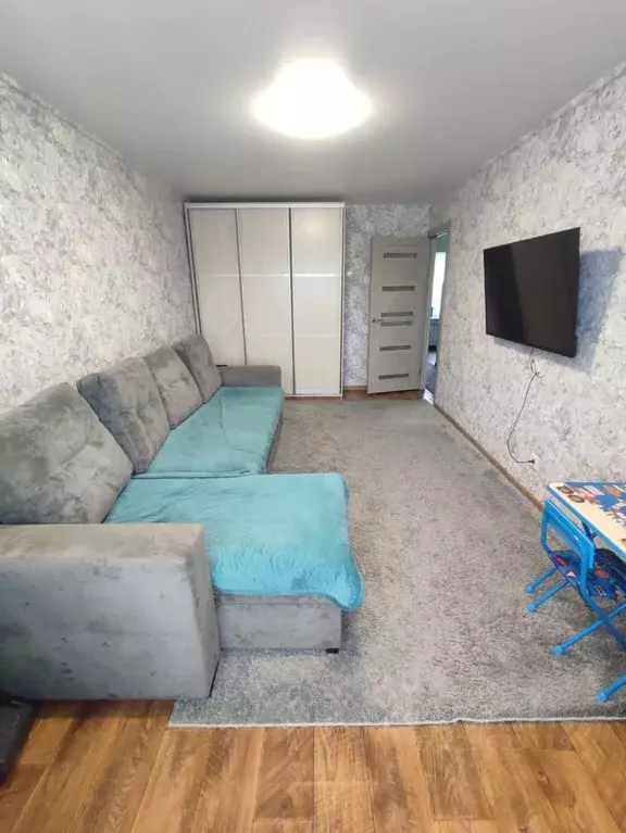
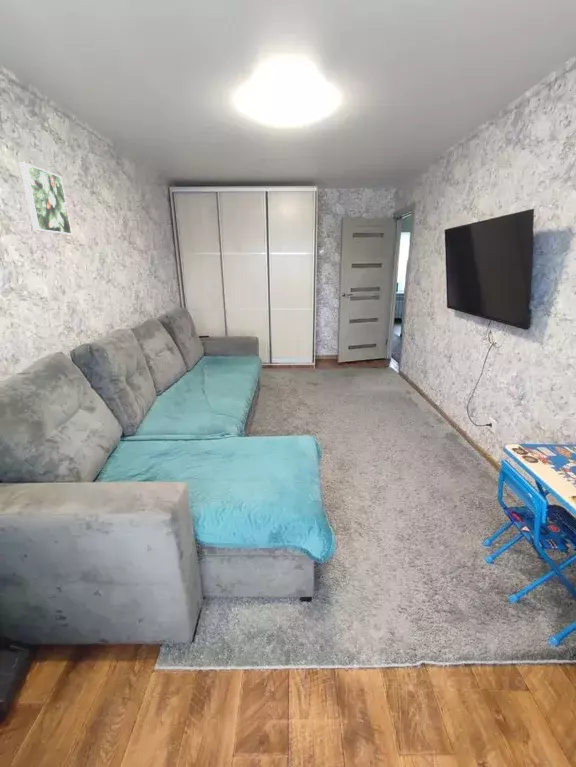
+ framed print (48, 202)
